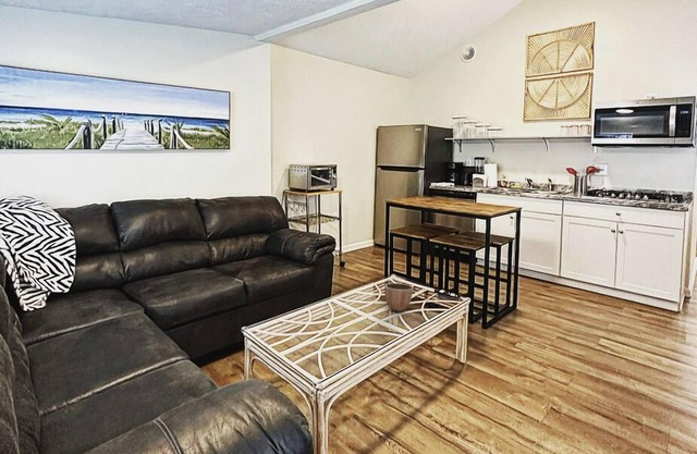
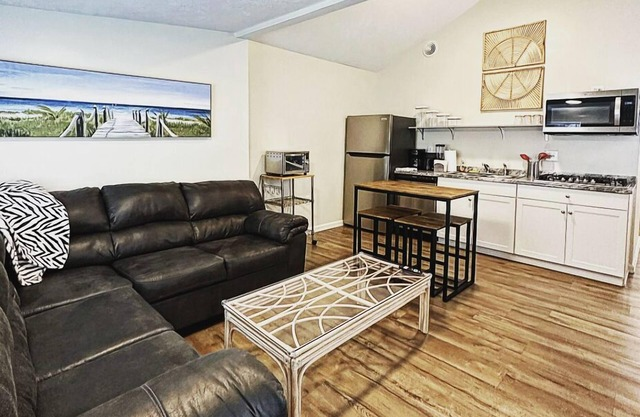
- decorative bowl (398, 298)
